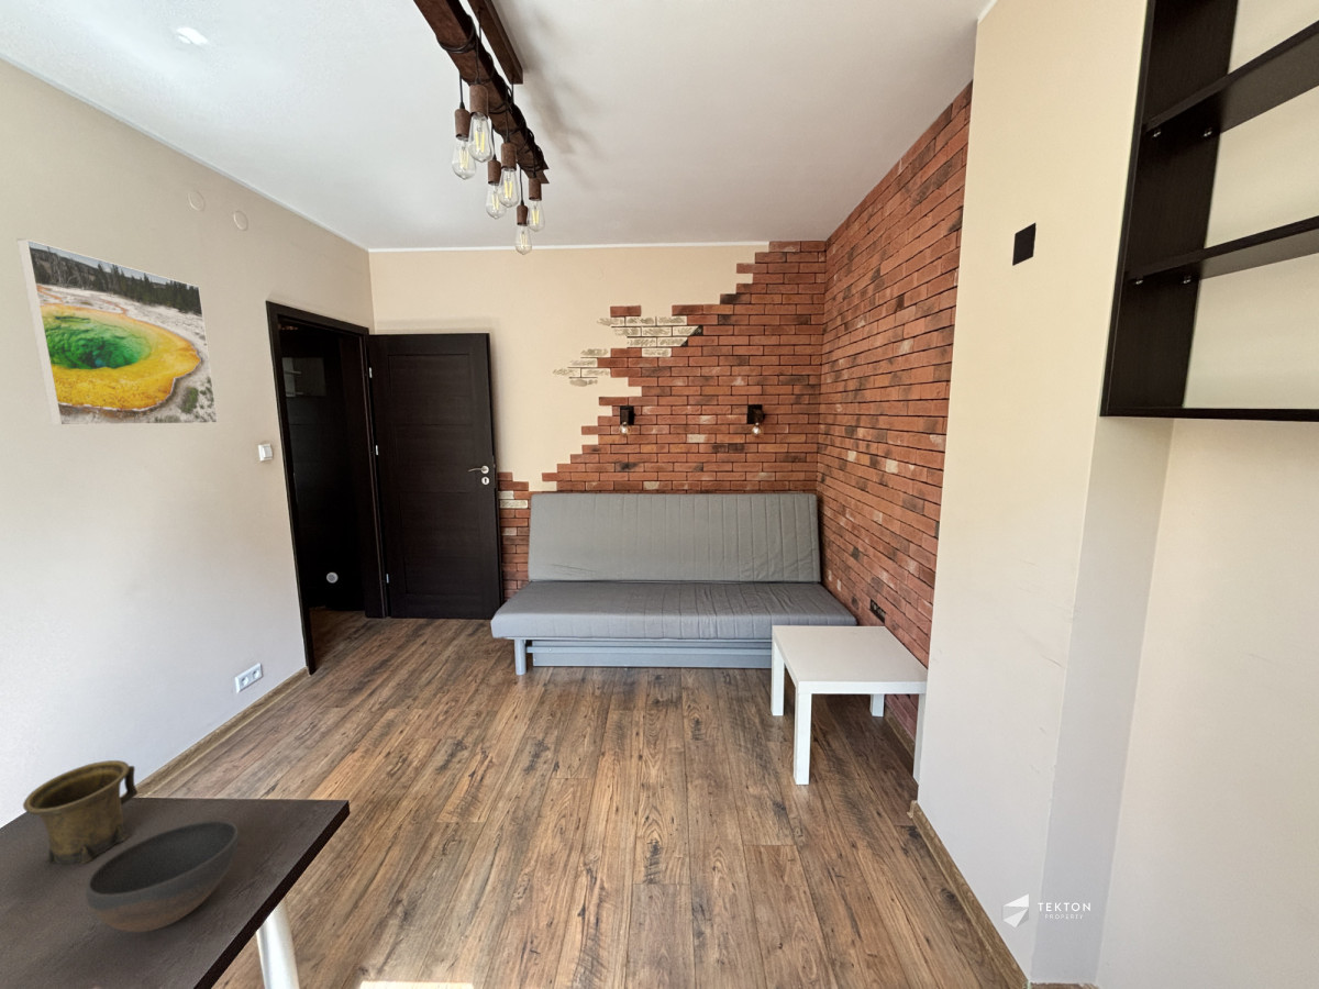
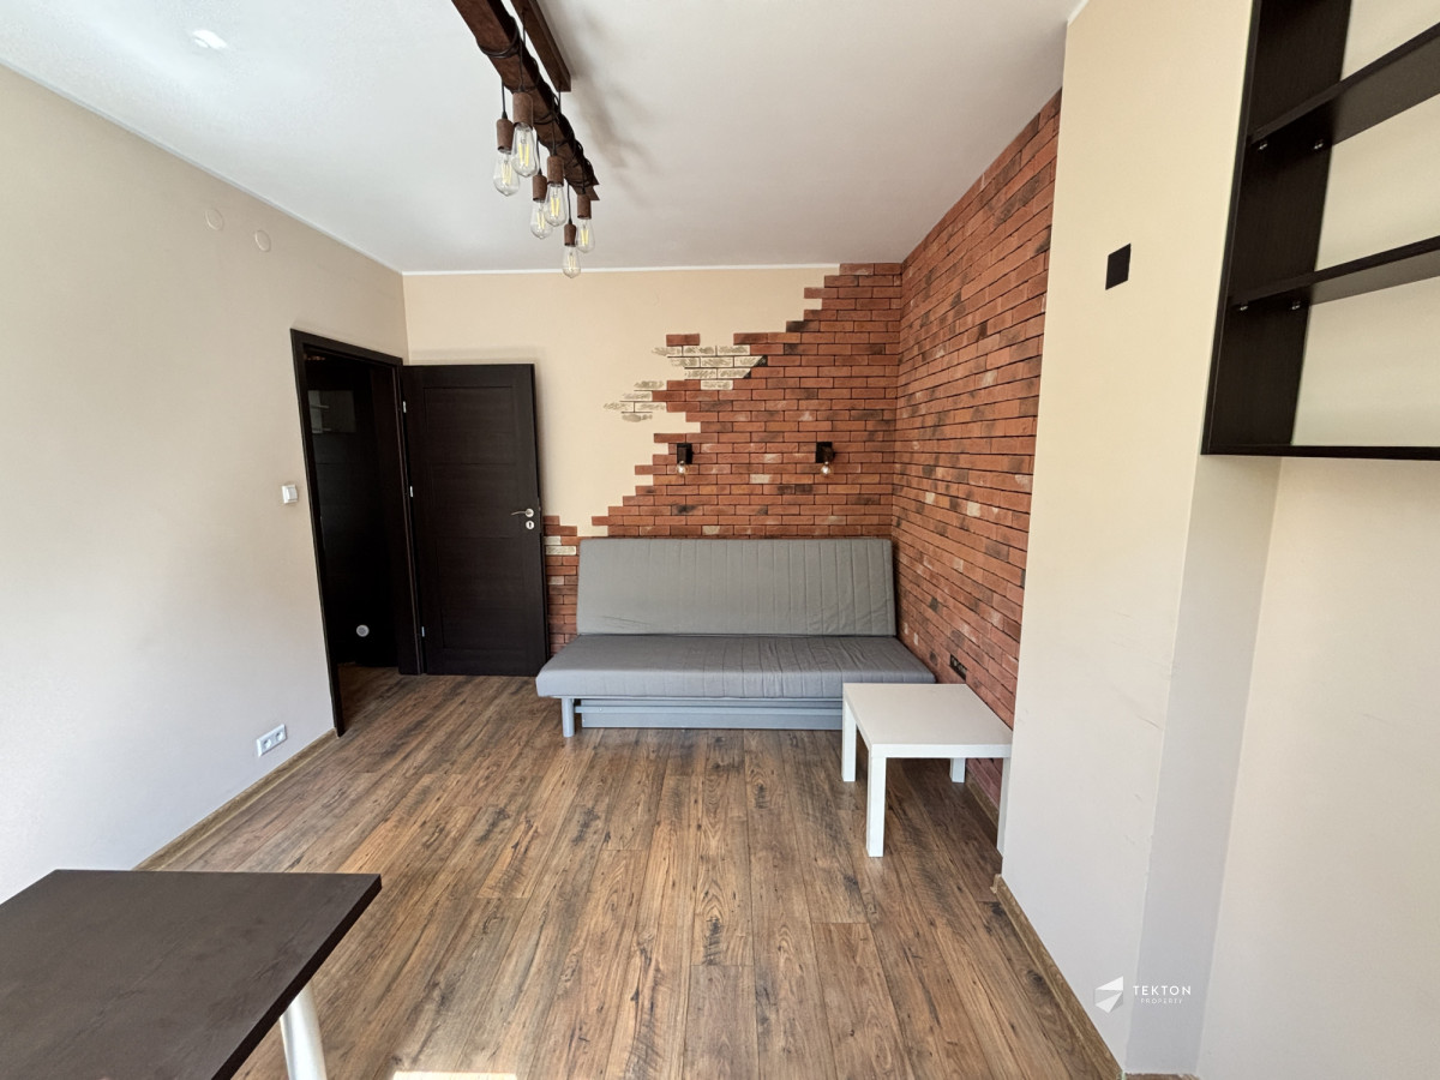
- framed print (134, 347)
- bowl (170, 877)
- mug (85, 813)
